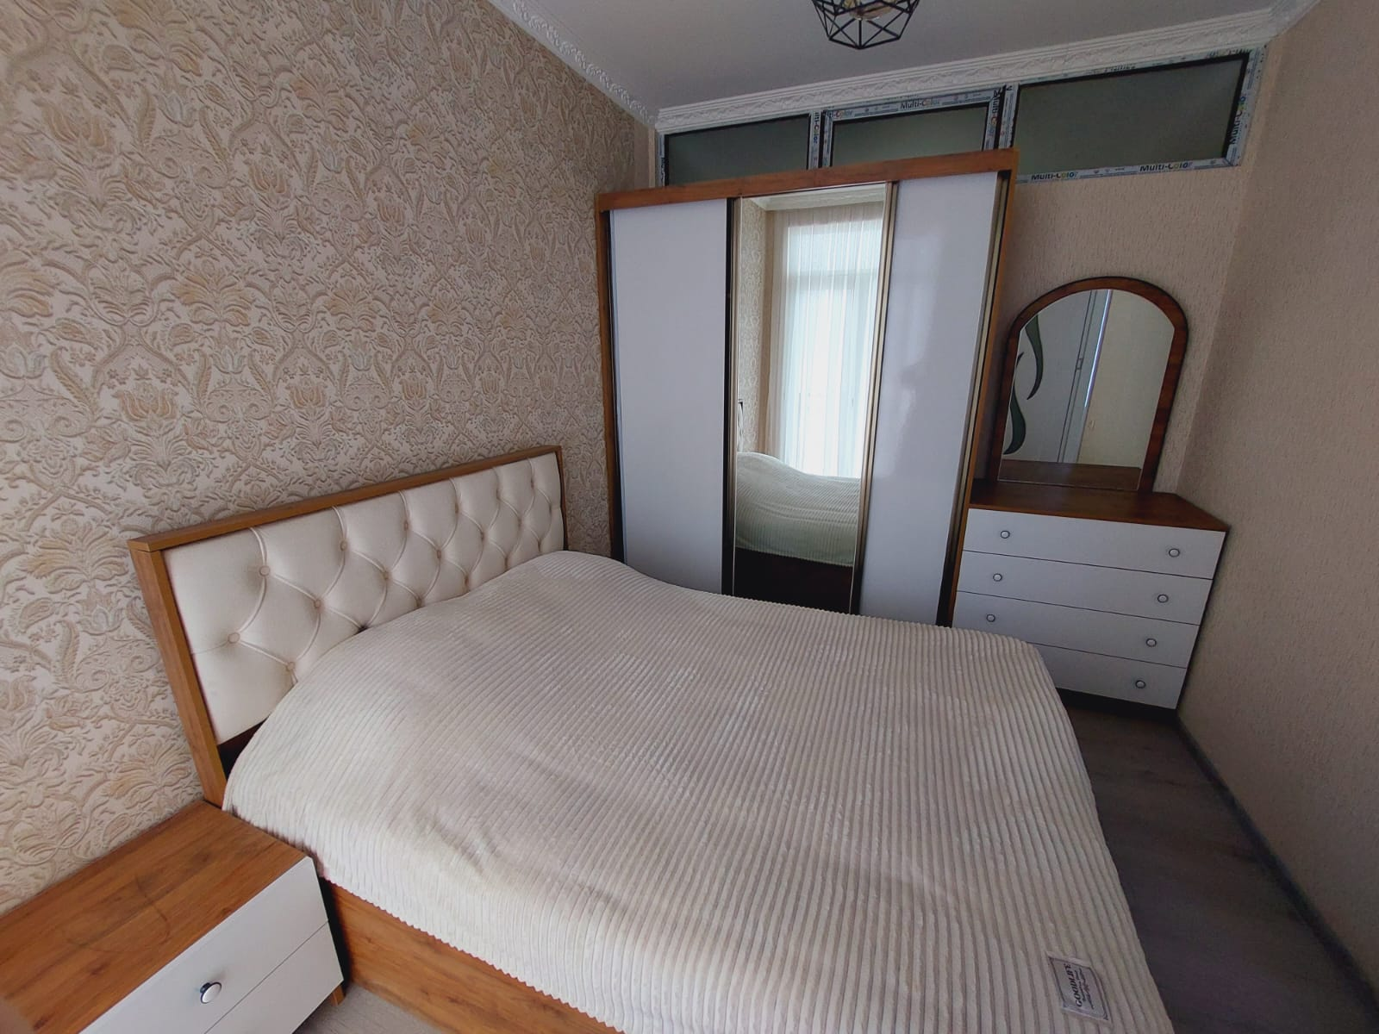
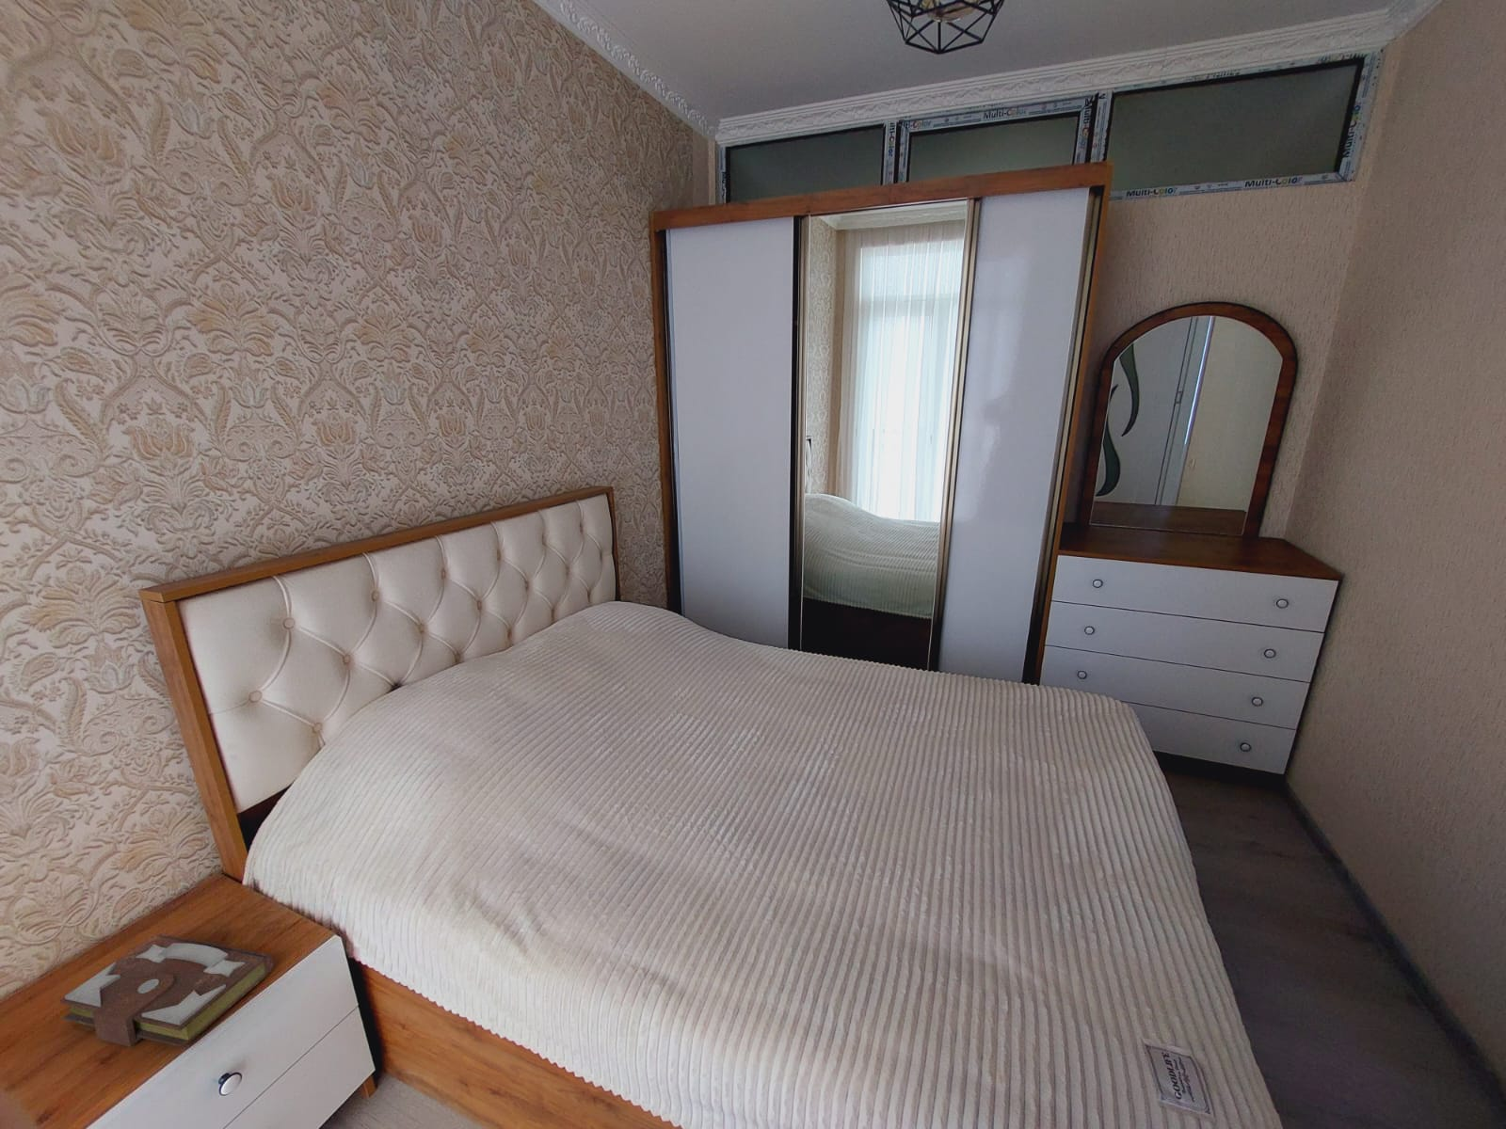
+ book (167, 986)
